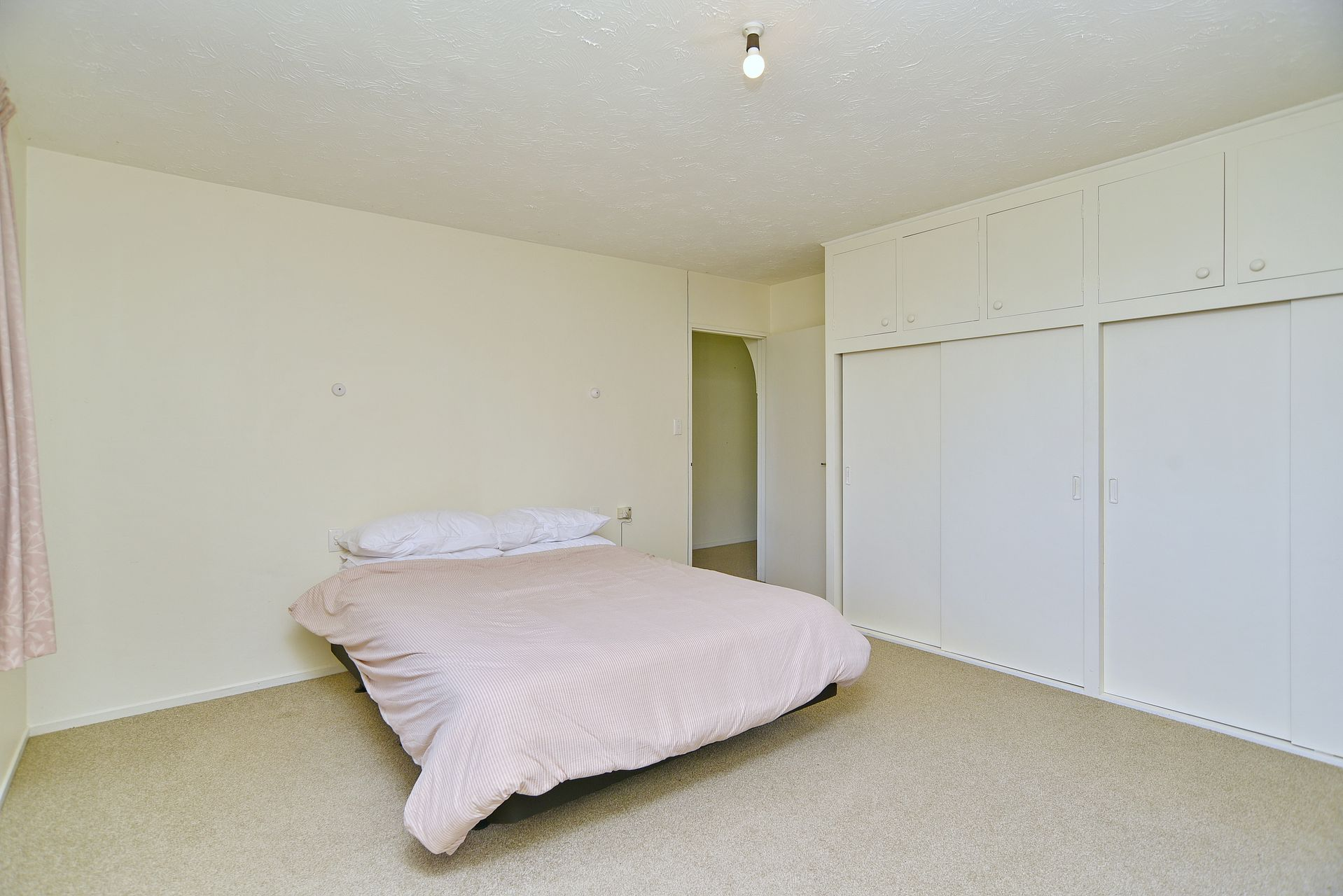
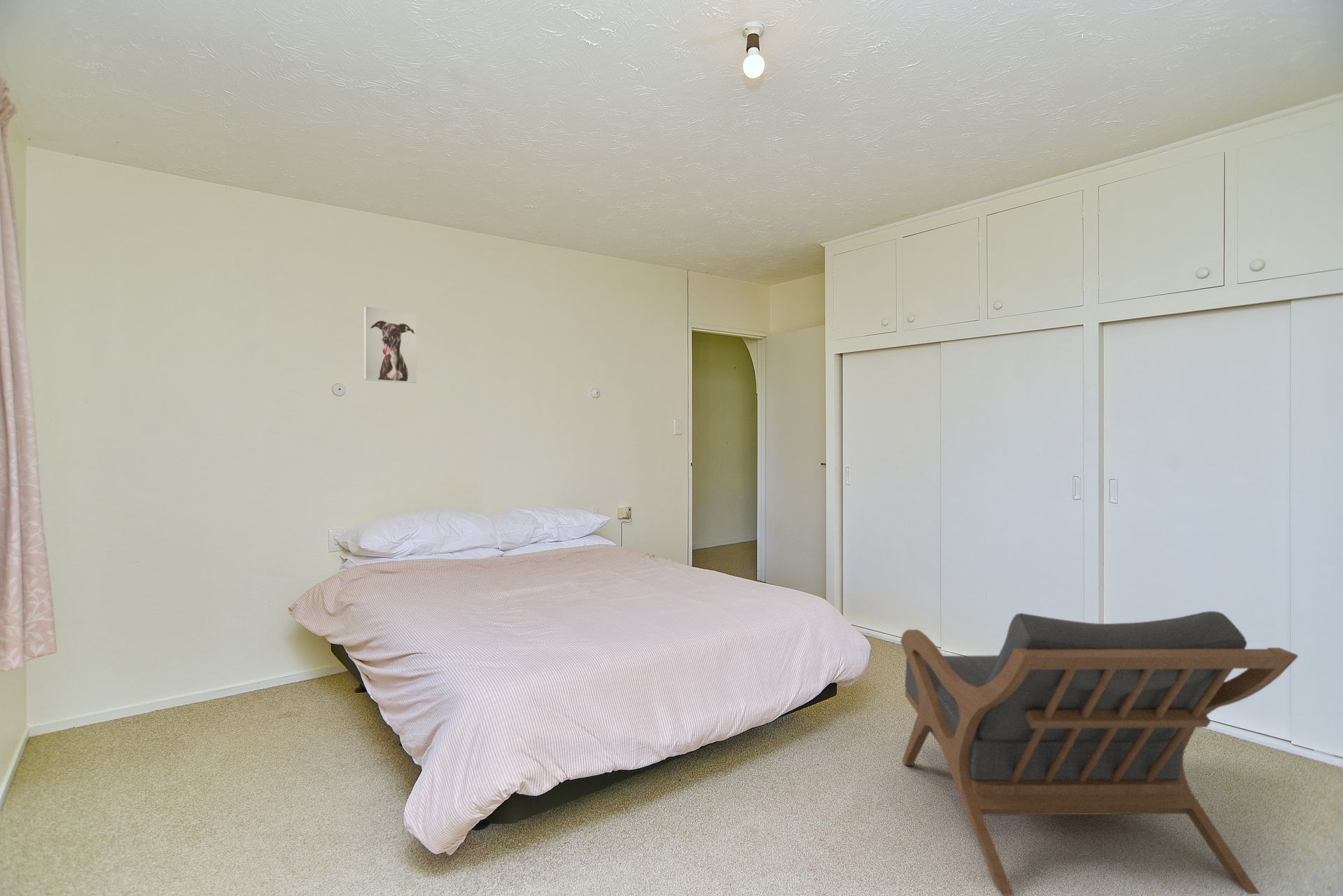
+ armchair (1053, 704)
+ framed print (391, 345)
